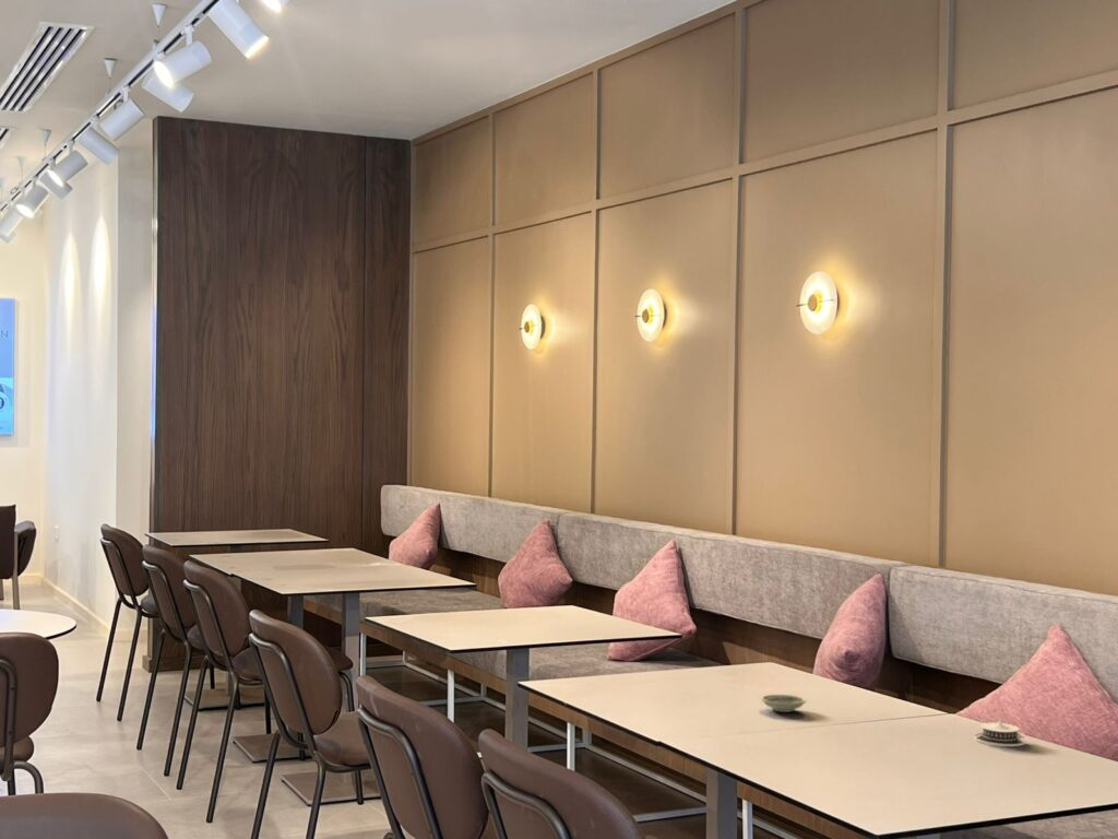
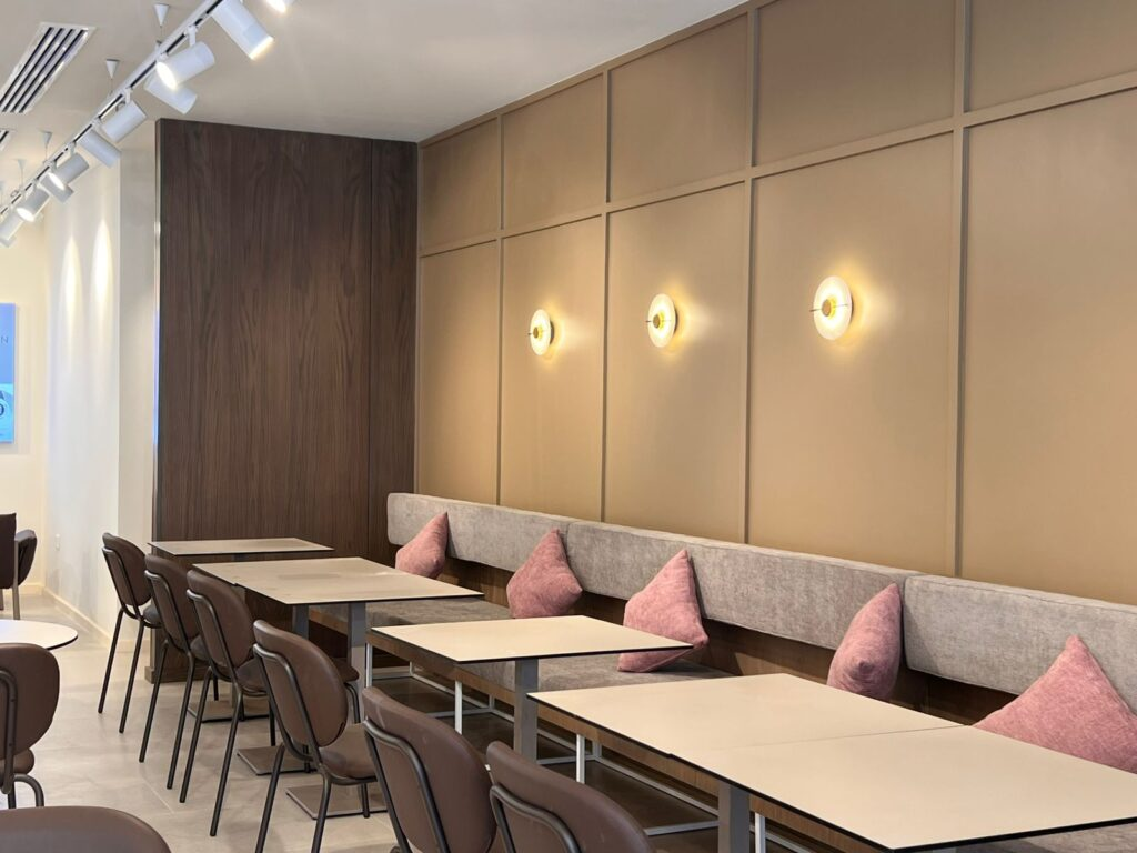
- architectural model (999, 729)
- saucer (783, 704)
